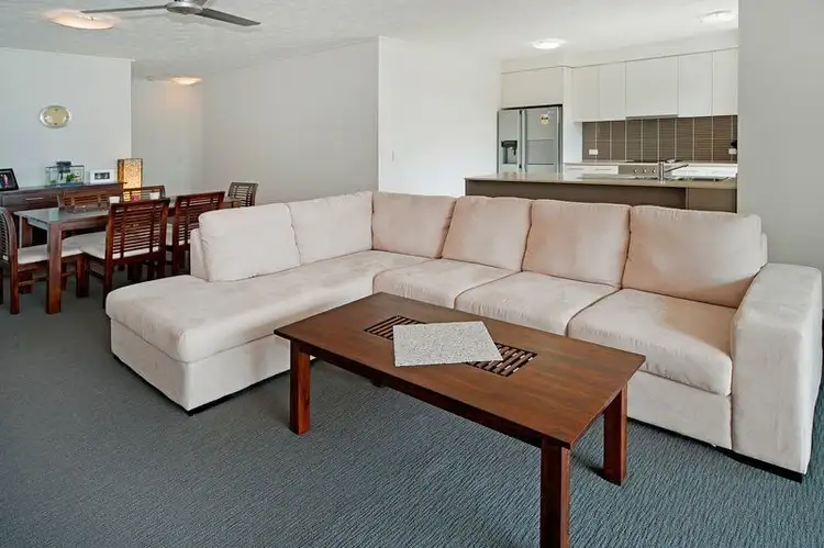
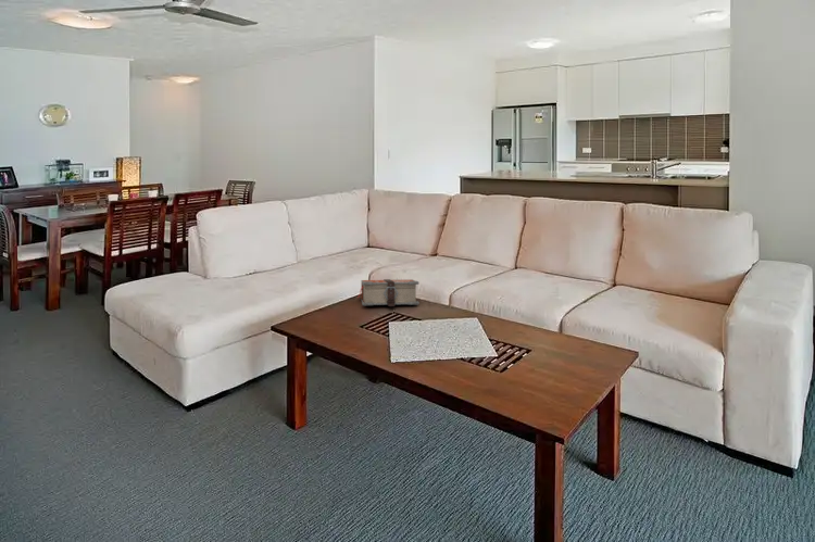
+ bible (387, 291)
